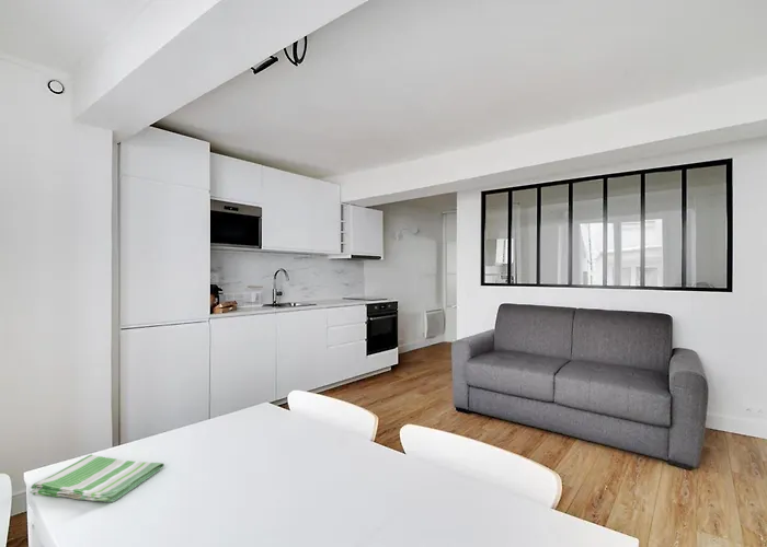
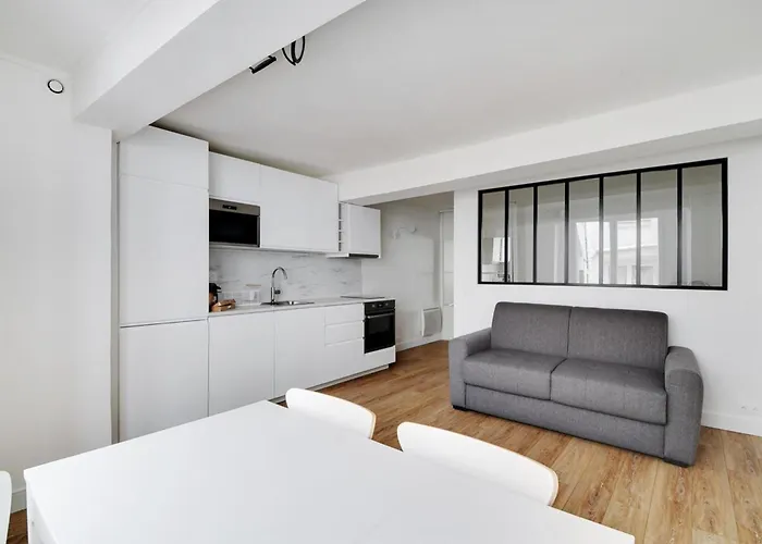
- dish towel (100, 476)
